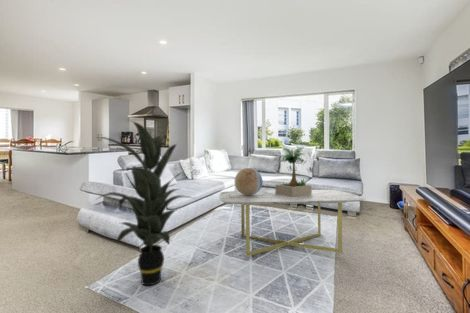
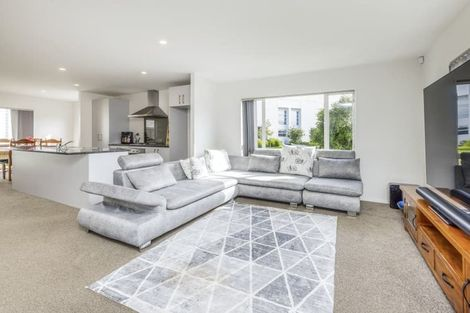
- coffee table (287, 203)
- decorative sphere (248, 181)
- indoor plant (143, 202)
- potted plant (294, 170)
